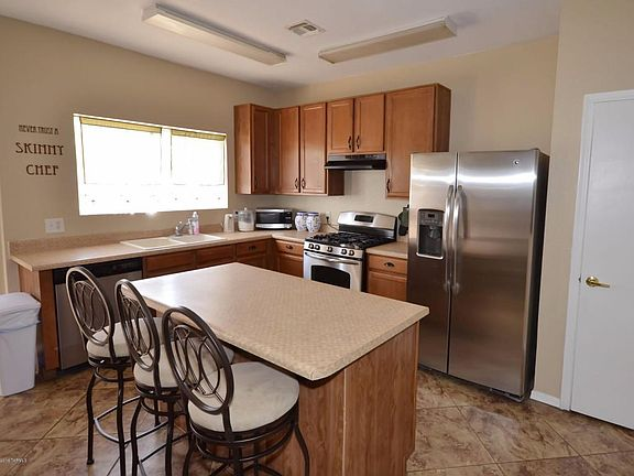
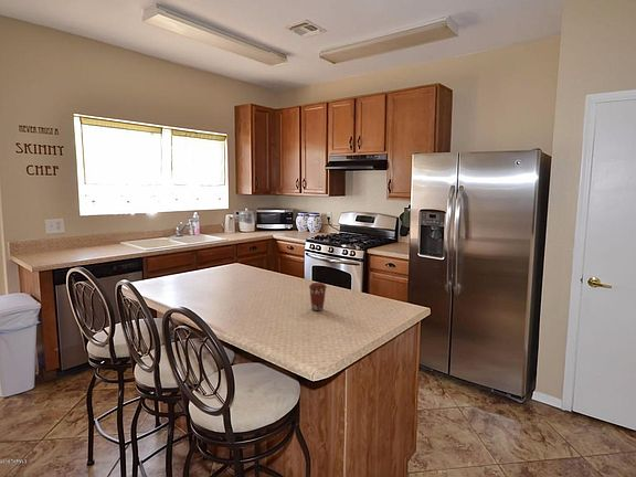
+ coffee cup (317, 296)
